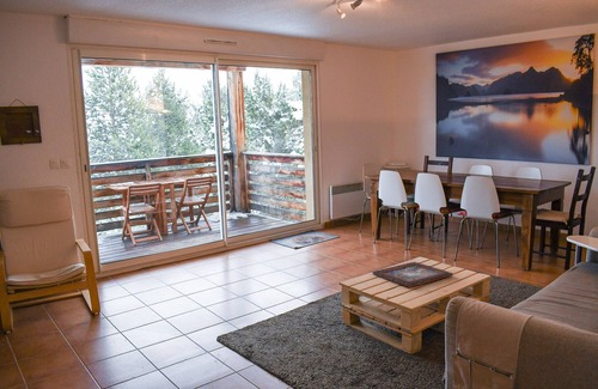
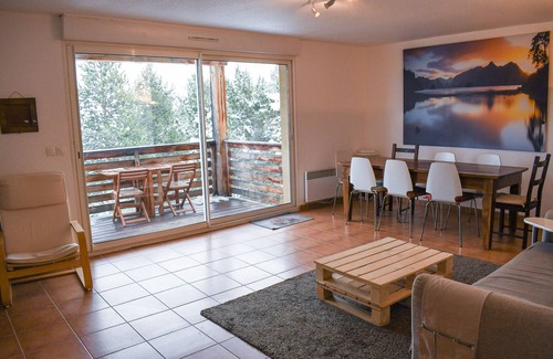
- decorative tray (411, 273)
